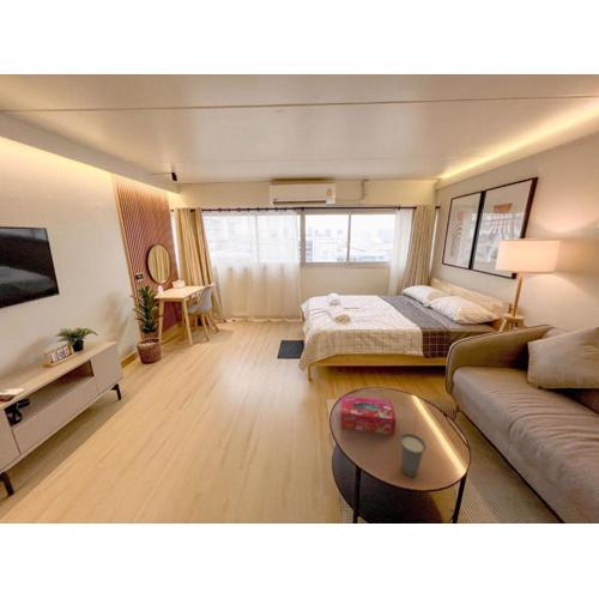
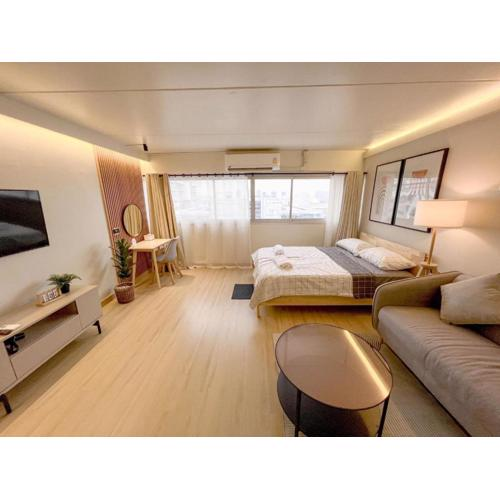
- cup (410, 456)
- tissue box (365, 413)
